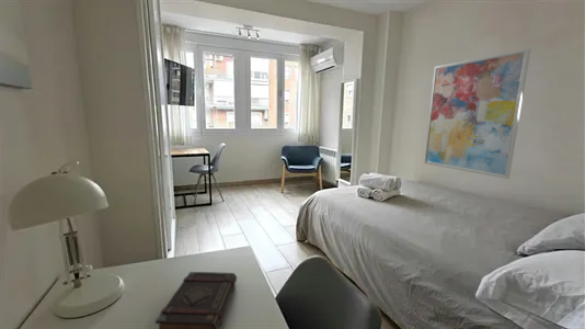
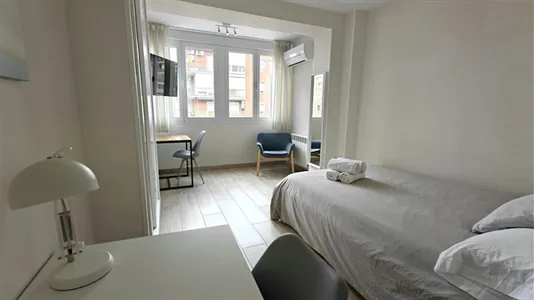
- book (202, 299)
- wall art (468, 116)
